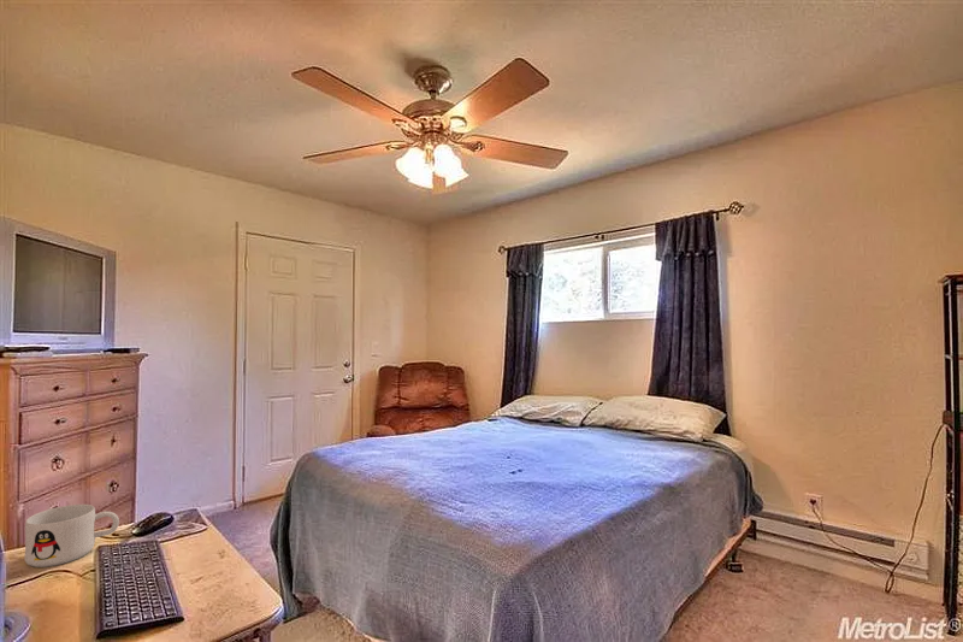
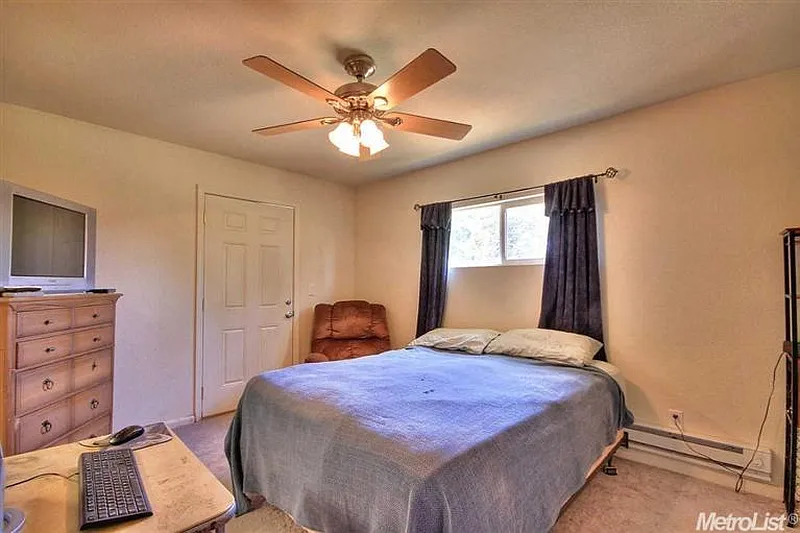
- mug (73, 531)
